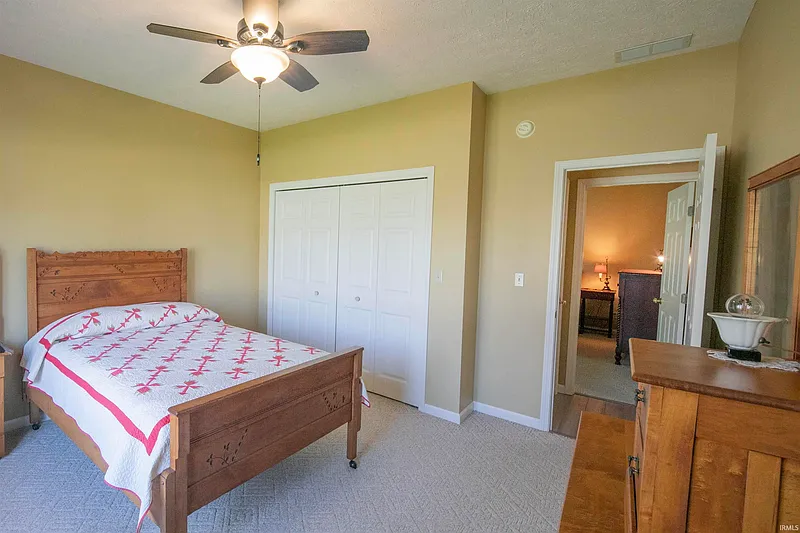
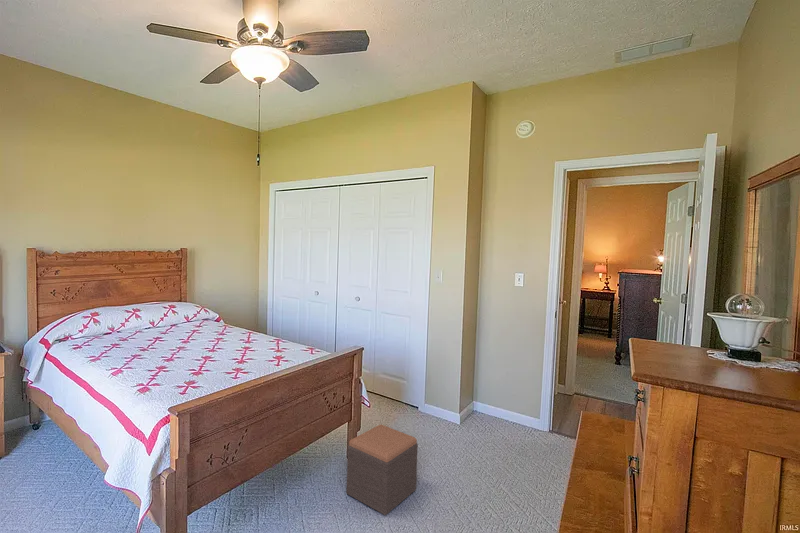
+ footstool (382, 464)
